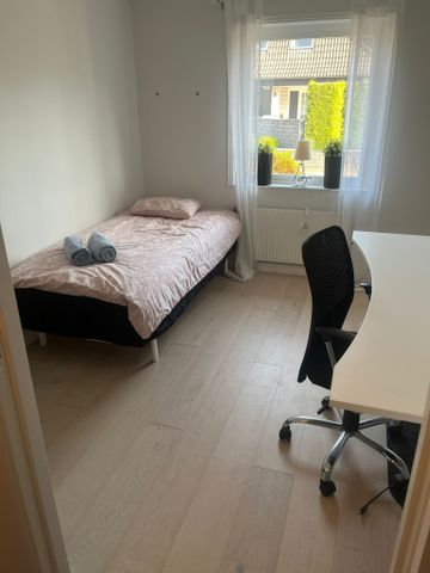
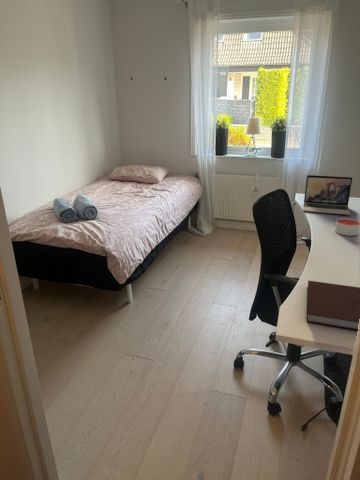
+ candle (347, 226)
+ notebook (335, 303)
+ laptop (327, 194)
